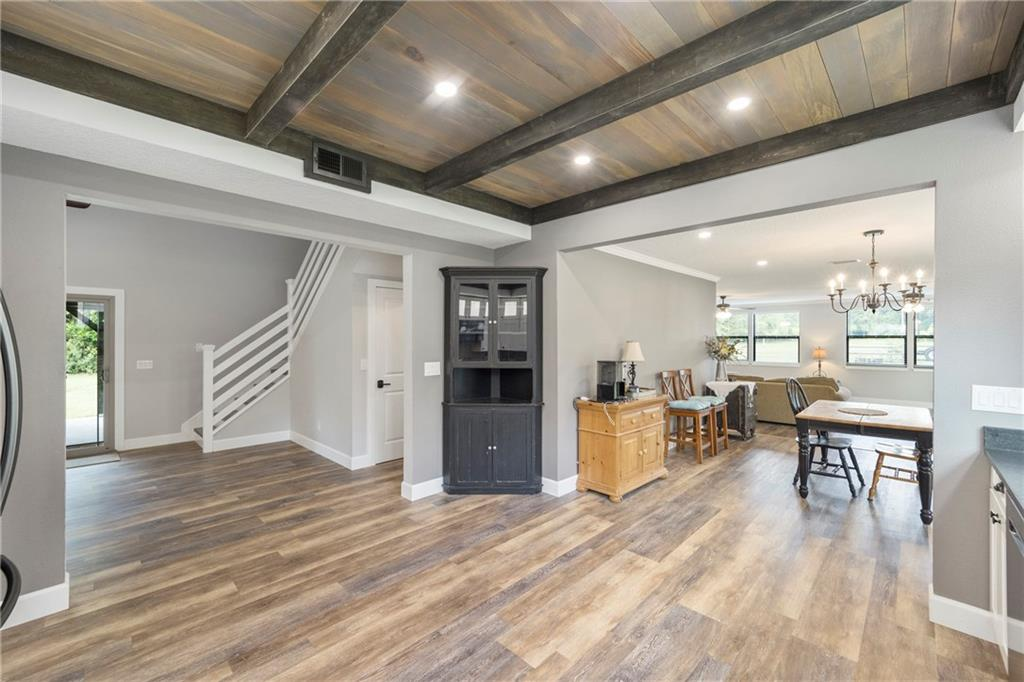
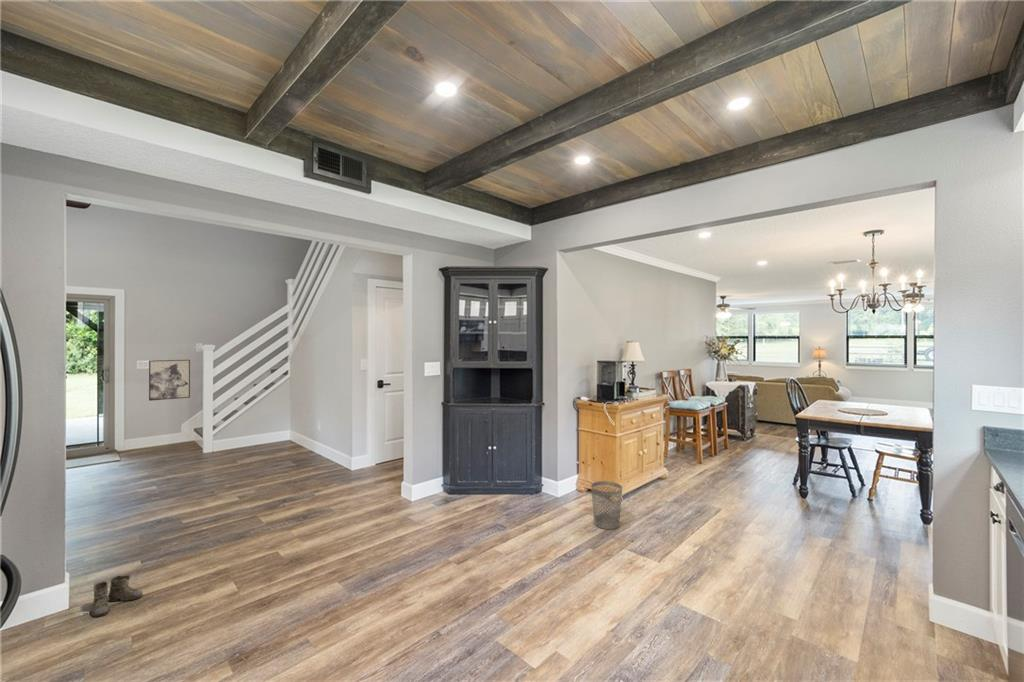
+ wastebasket (606, 505)
+ wall art (169, 379)
+ boots (112, 593)
